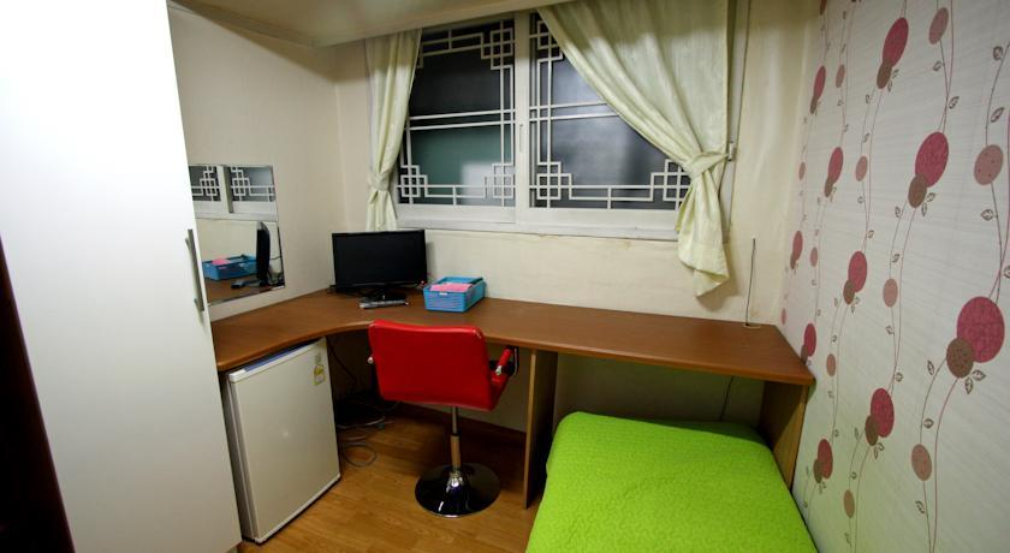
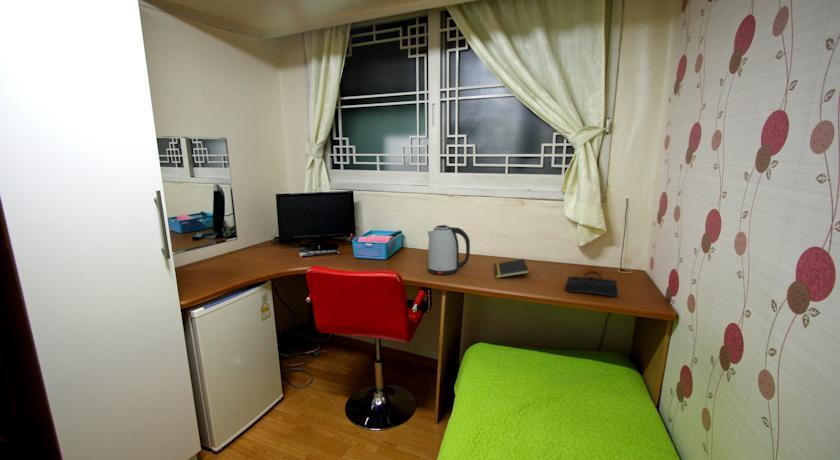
+ notepad (510, 268)
+ kettle (448, 248)
+ pencil case (591, 282)
